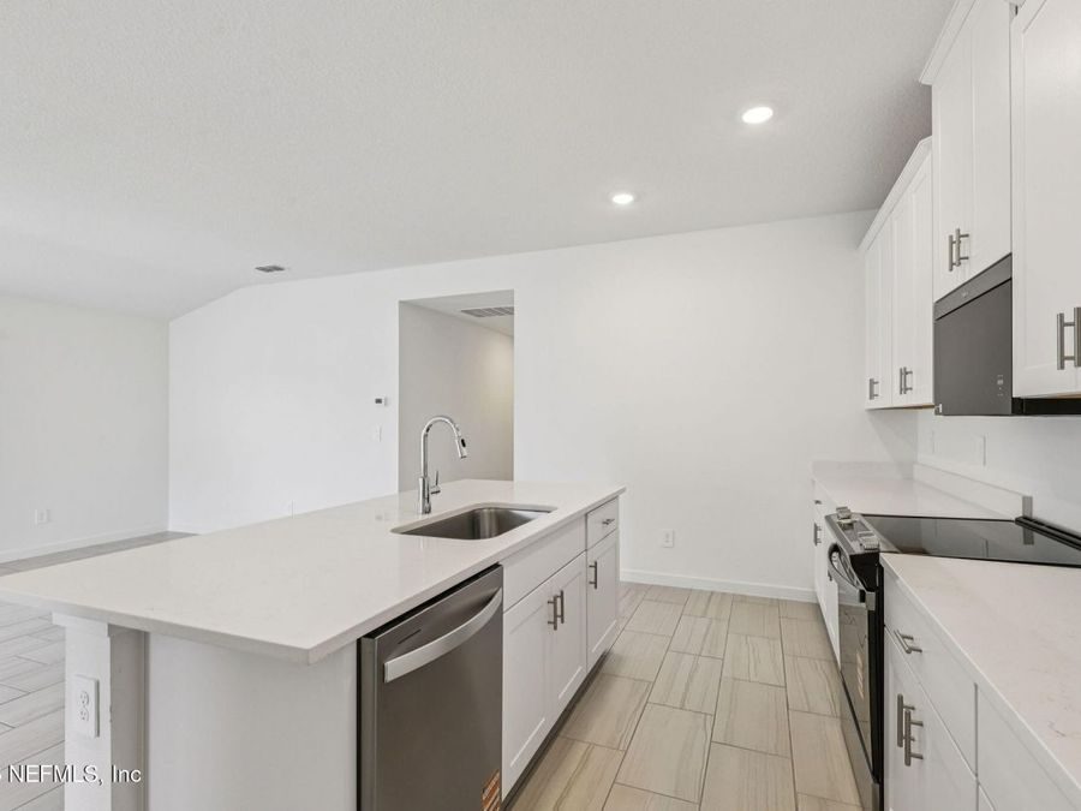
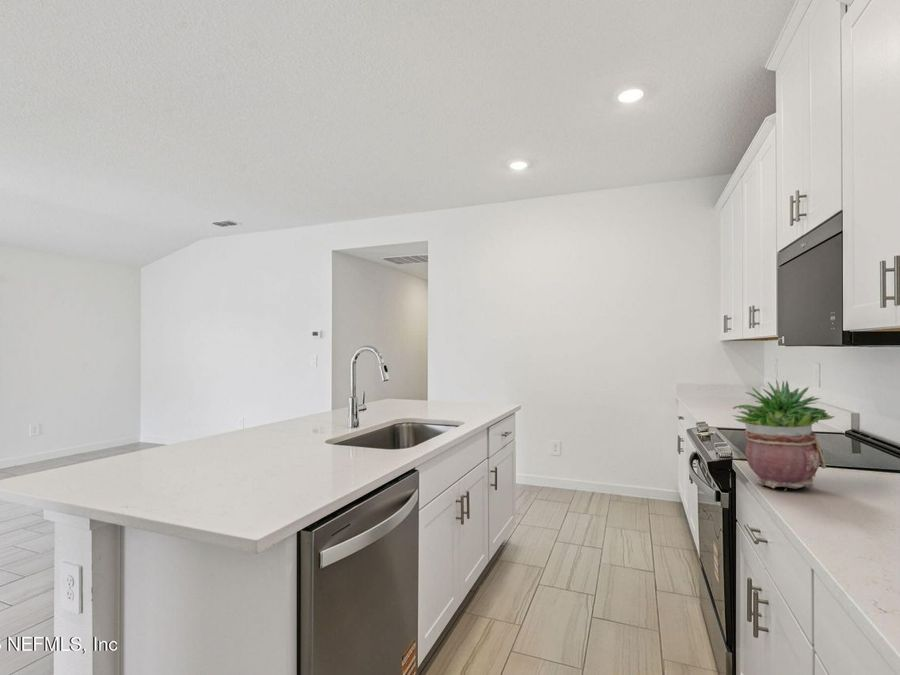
+ potted plant (776, 431)
